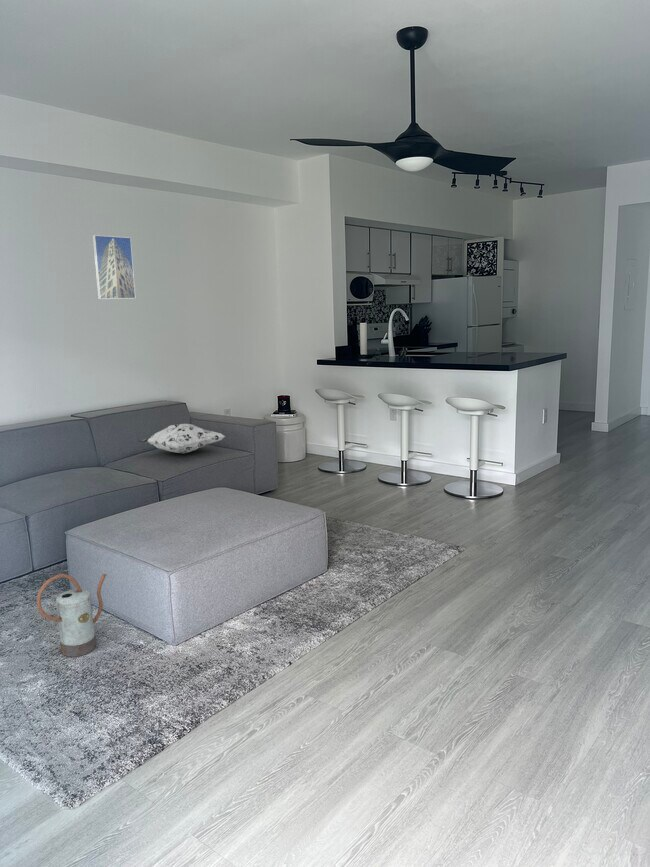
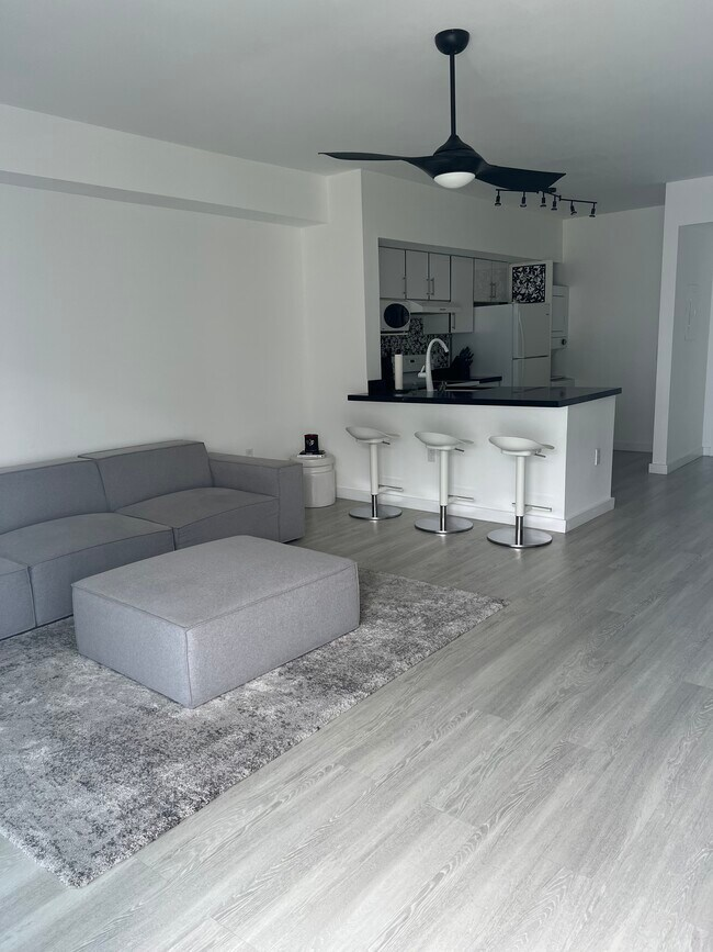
- decorative pillow (181, 438)
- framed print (114, 267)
- watering can (75, 609)
